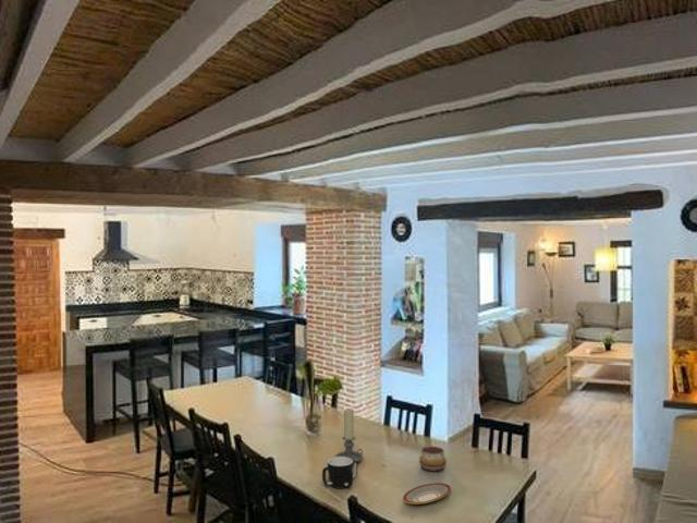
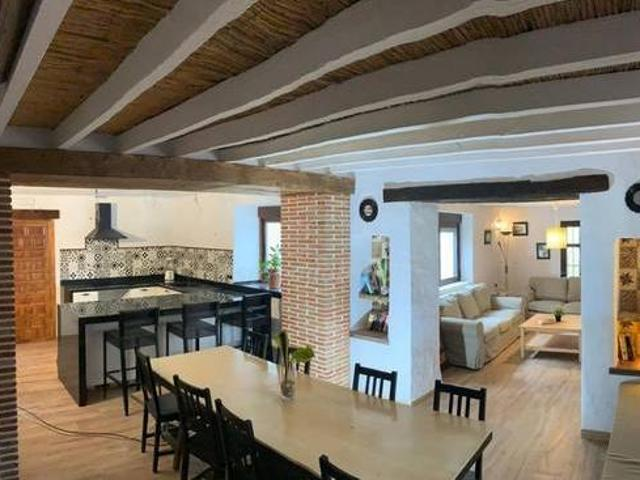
- candle holder (351, 434)
- mug (340, 473)
- plate (427, 495)
- decorative bowl (432, 459)
